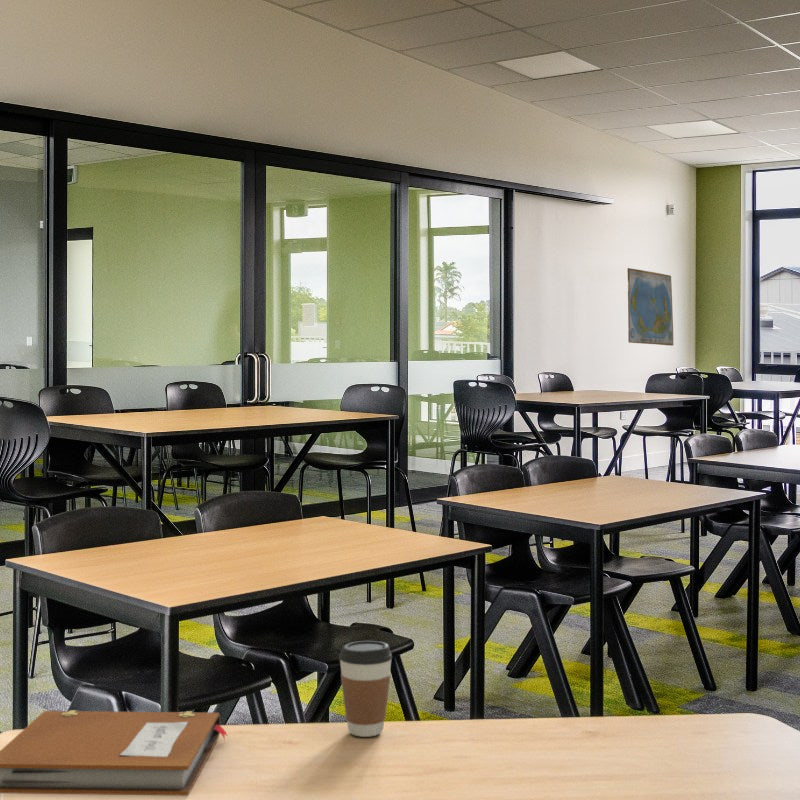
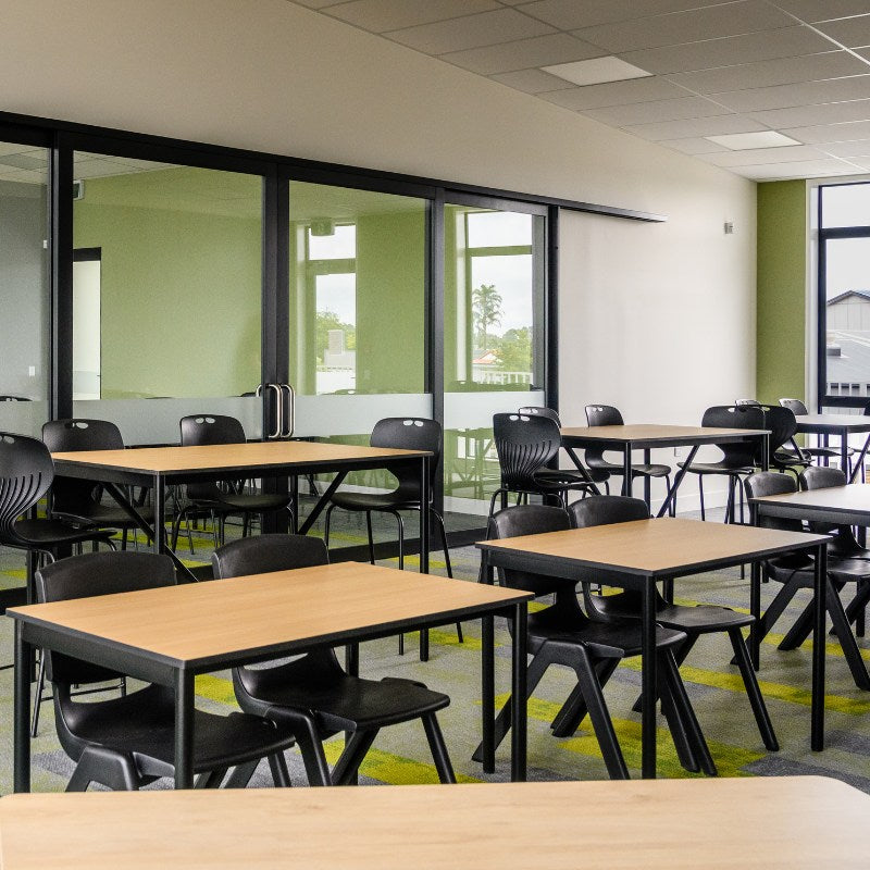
- world map (651, 308)
- notebook (117, 748)
- coffee cup (365, 688)
